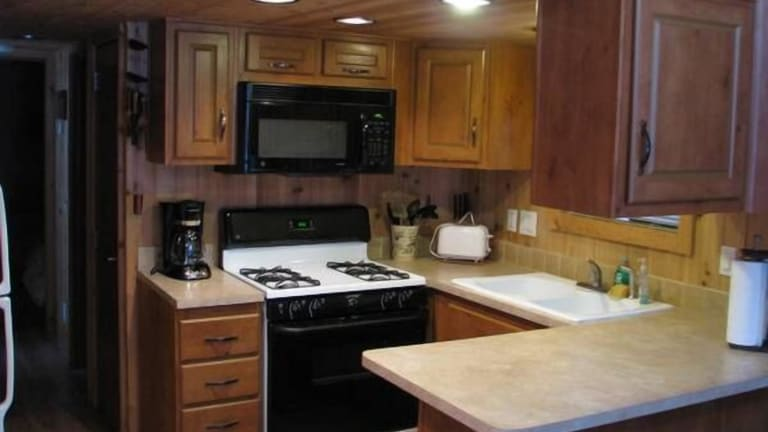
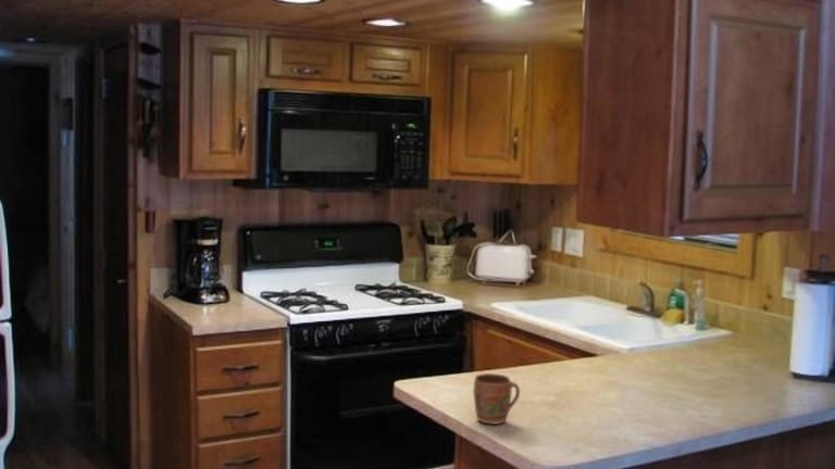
+ mug (495, 398)
